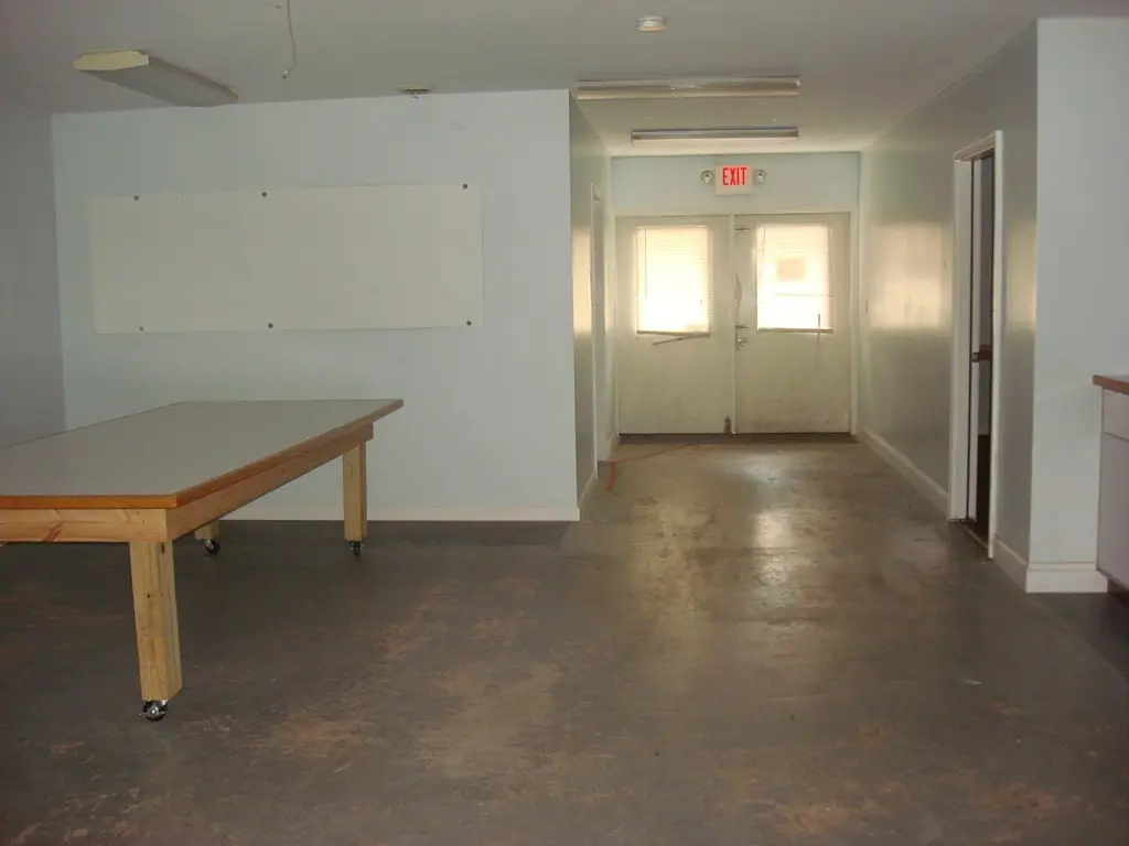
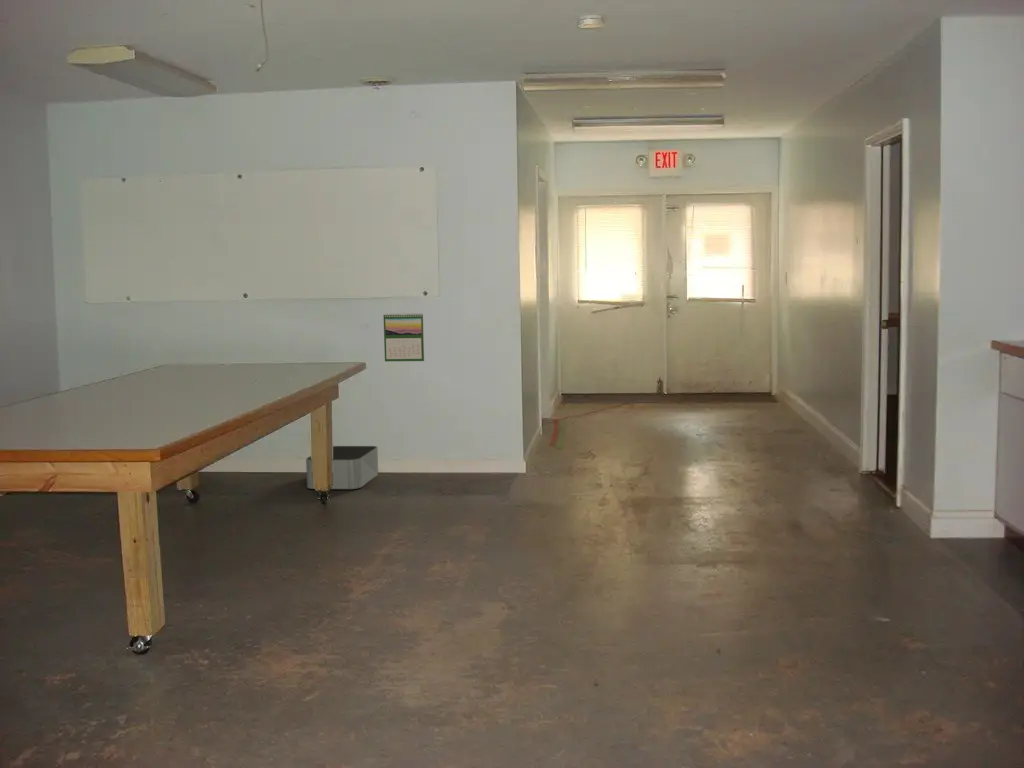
+ storage bin (343, 466)
+ calendar (403, 336)
